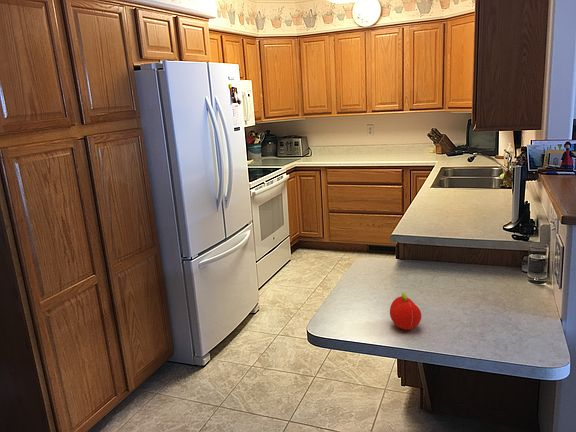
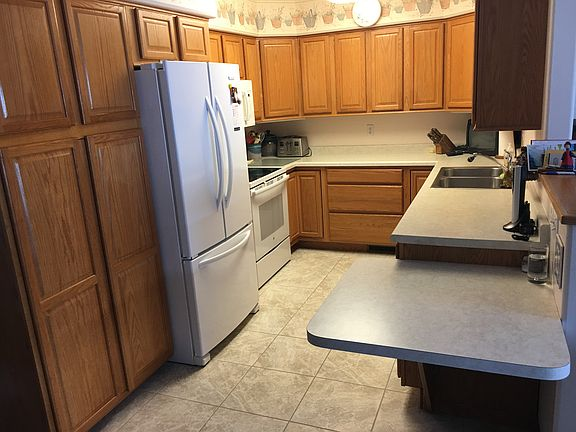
- fruit (405, 311)
